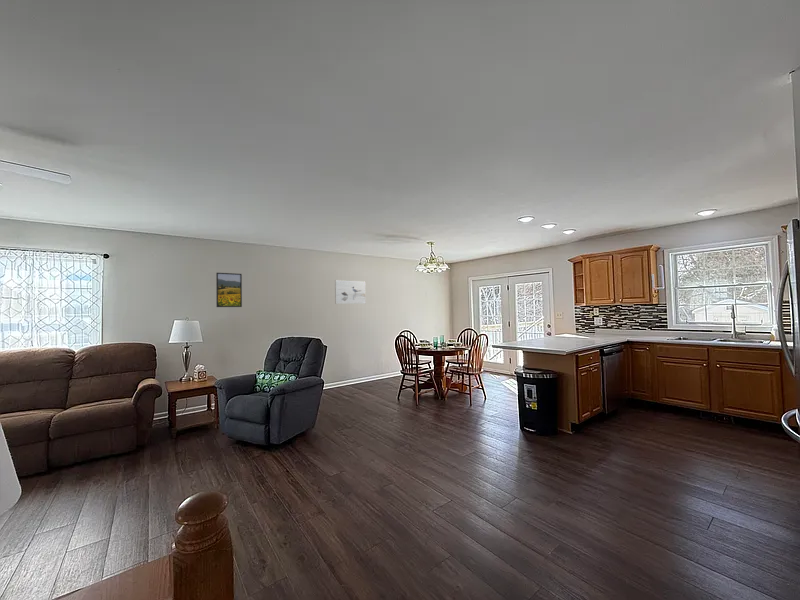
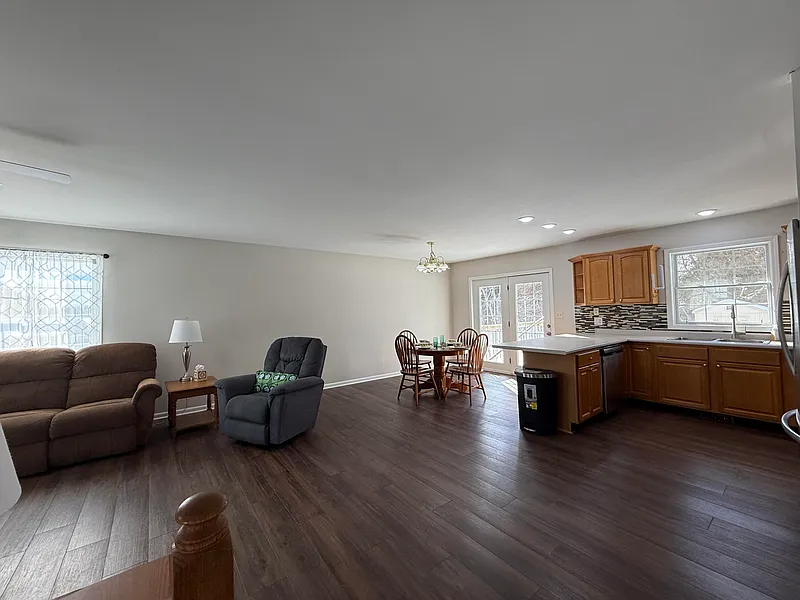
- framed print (229, 290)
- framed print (350, 292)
